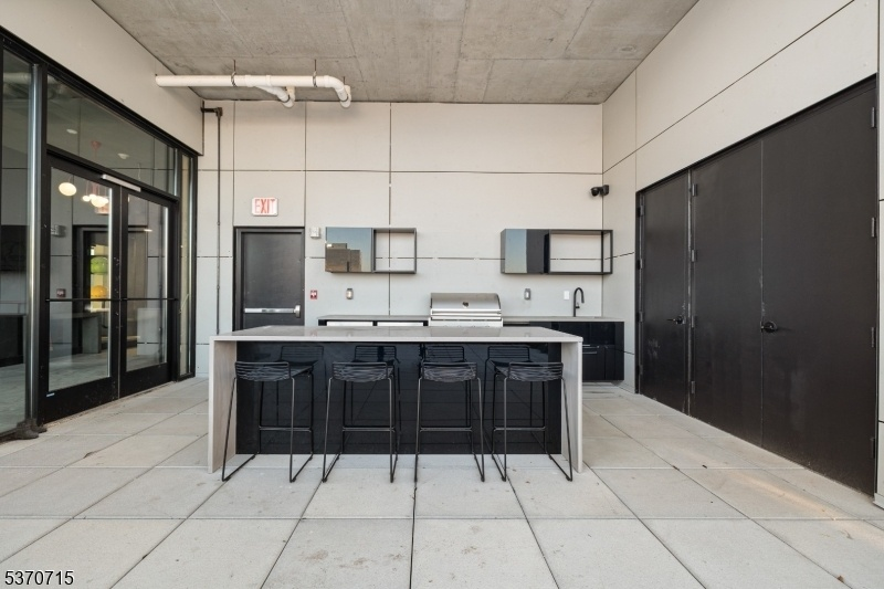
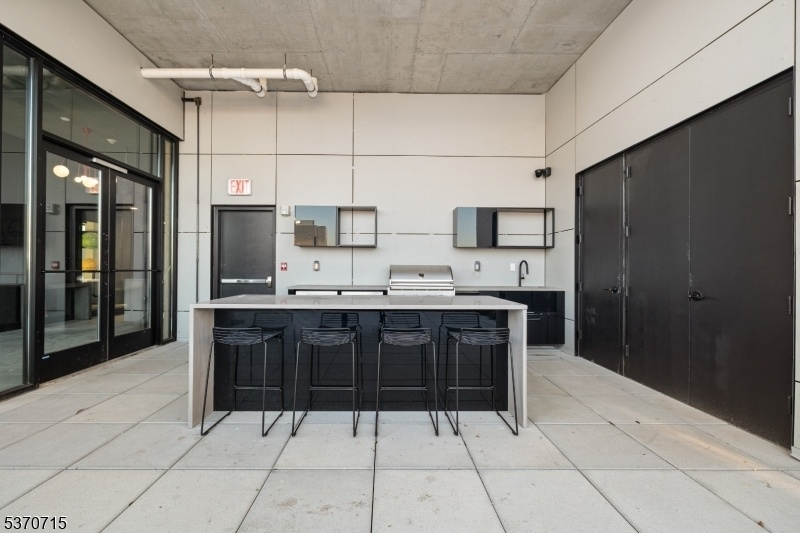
- boots (30, 428)
